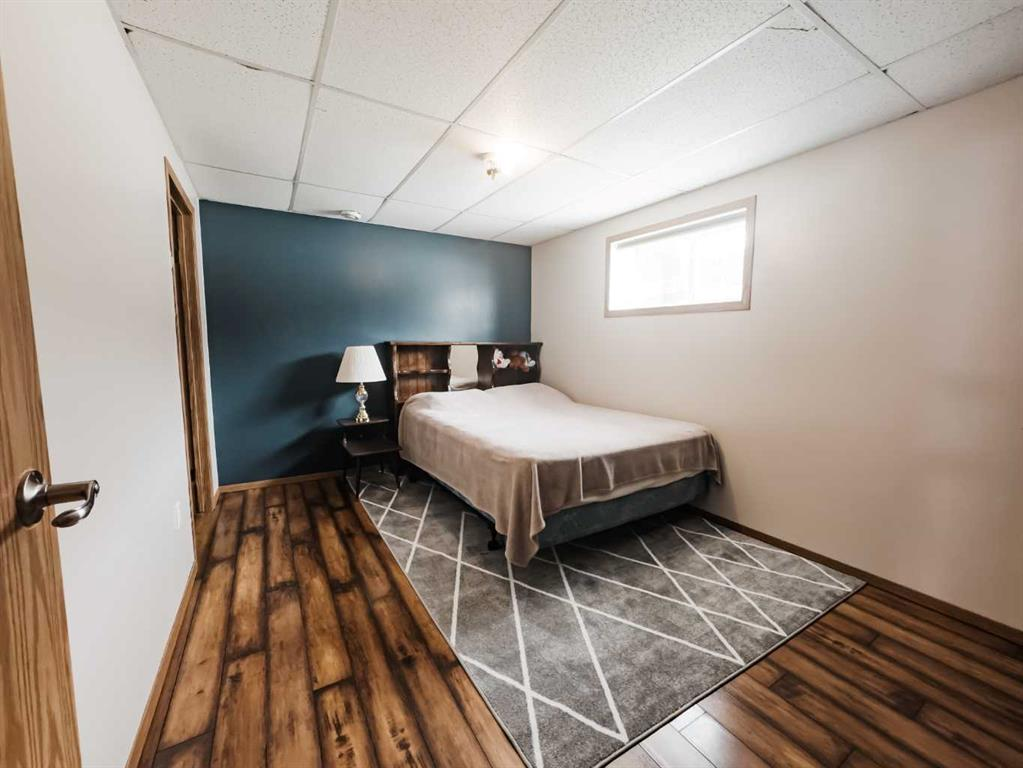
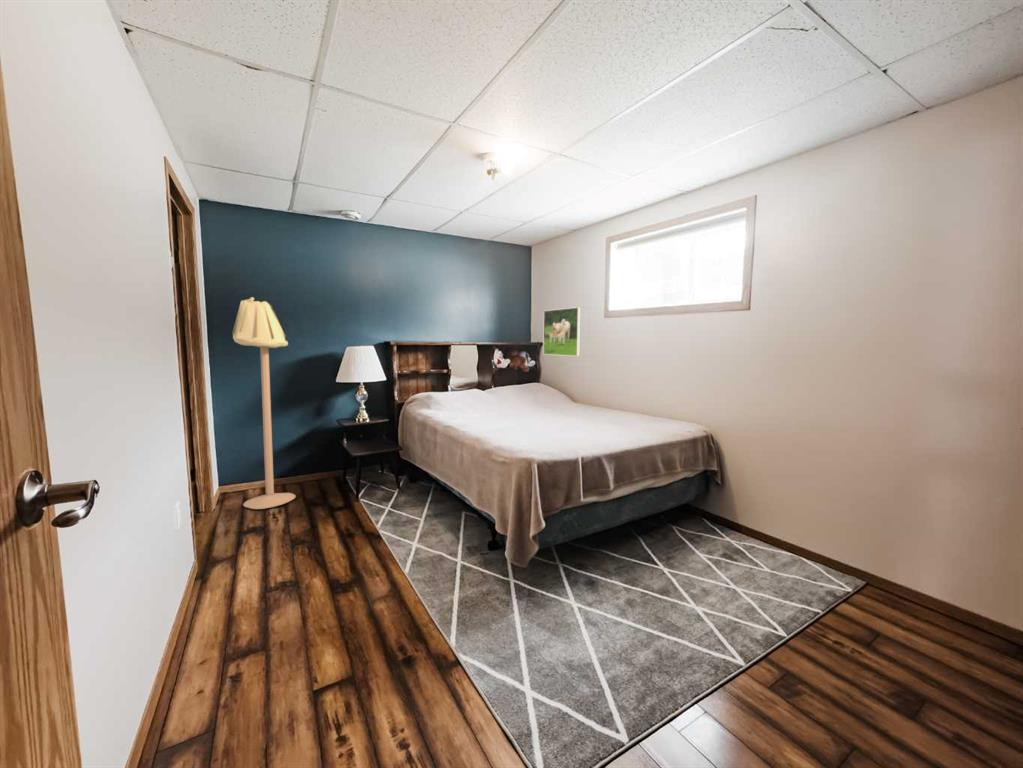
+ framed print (560, 332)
+ floor lamp (264, 400)
